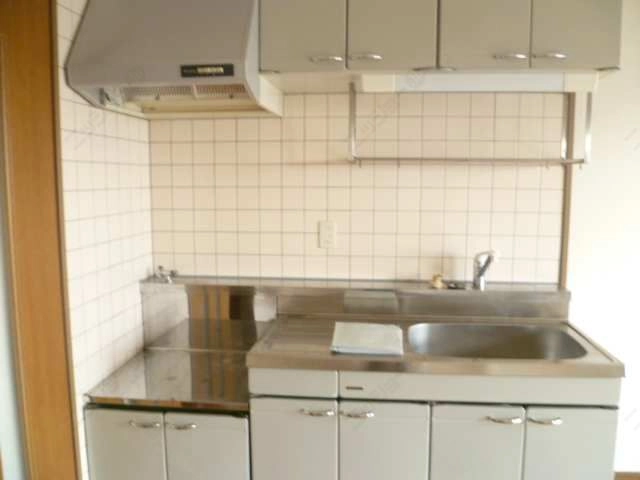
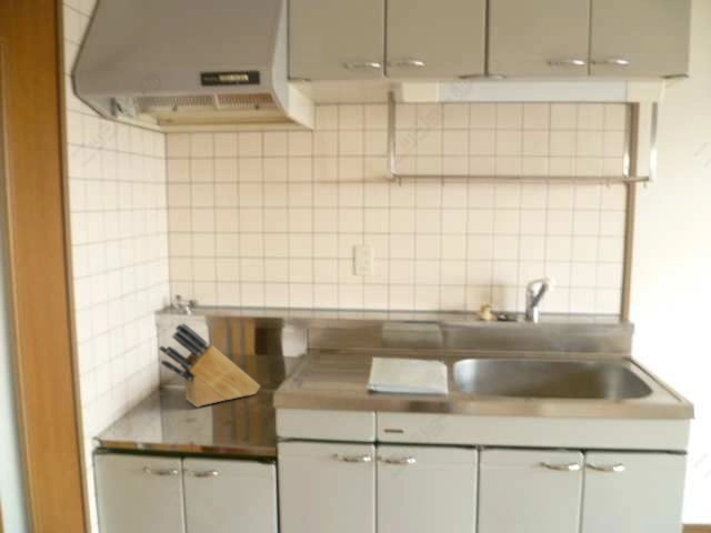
+ knife block (210, 359)
